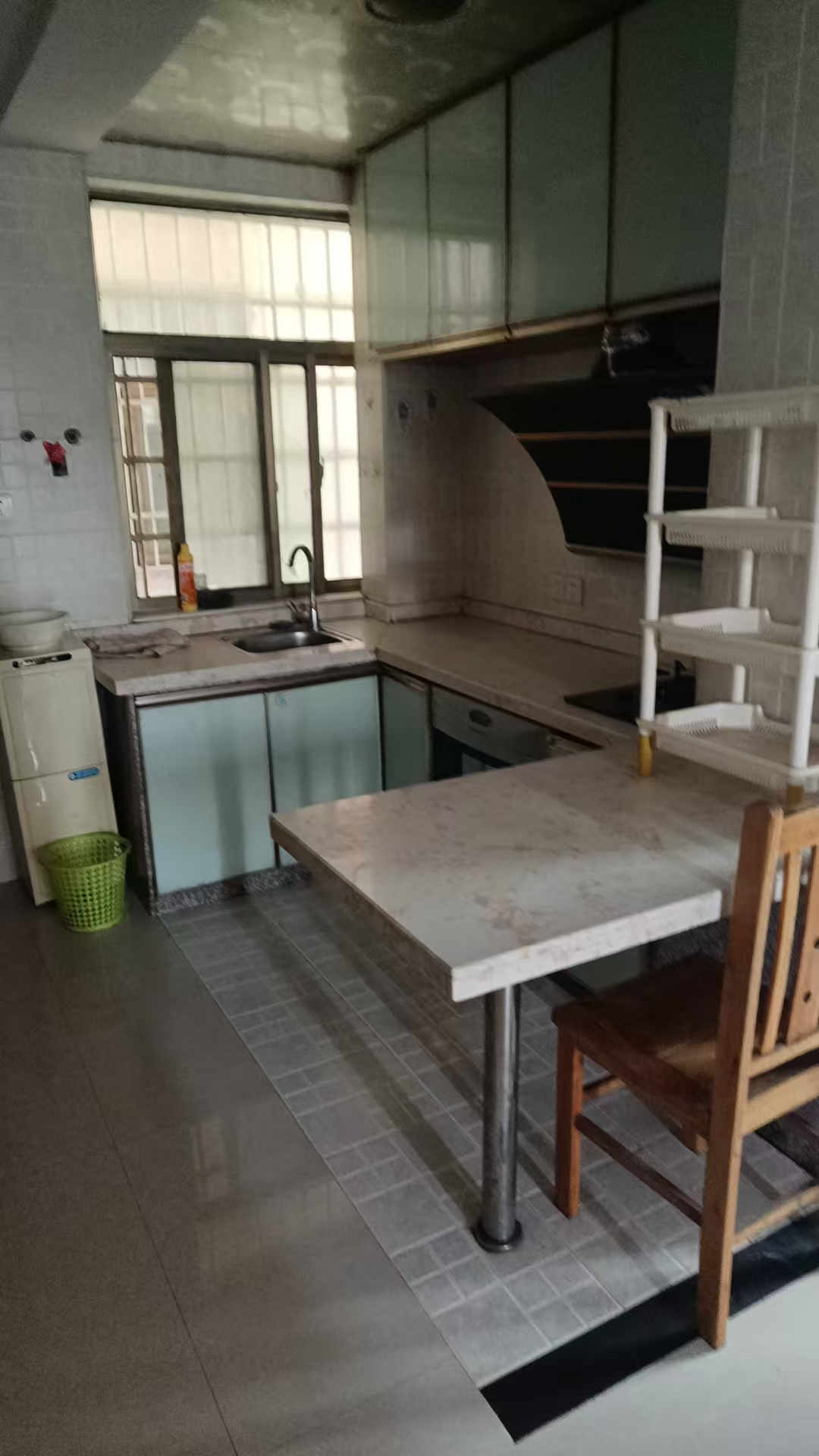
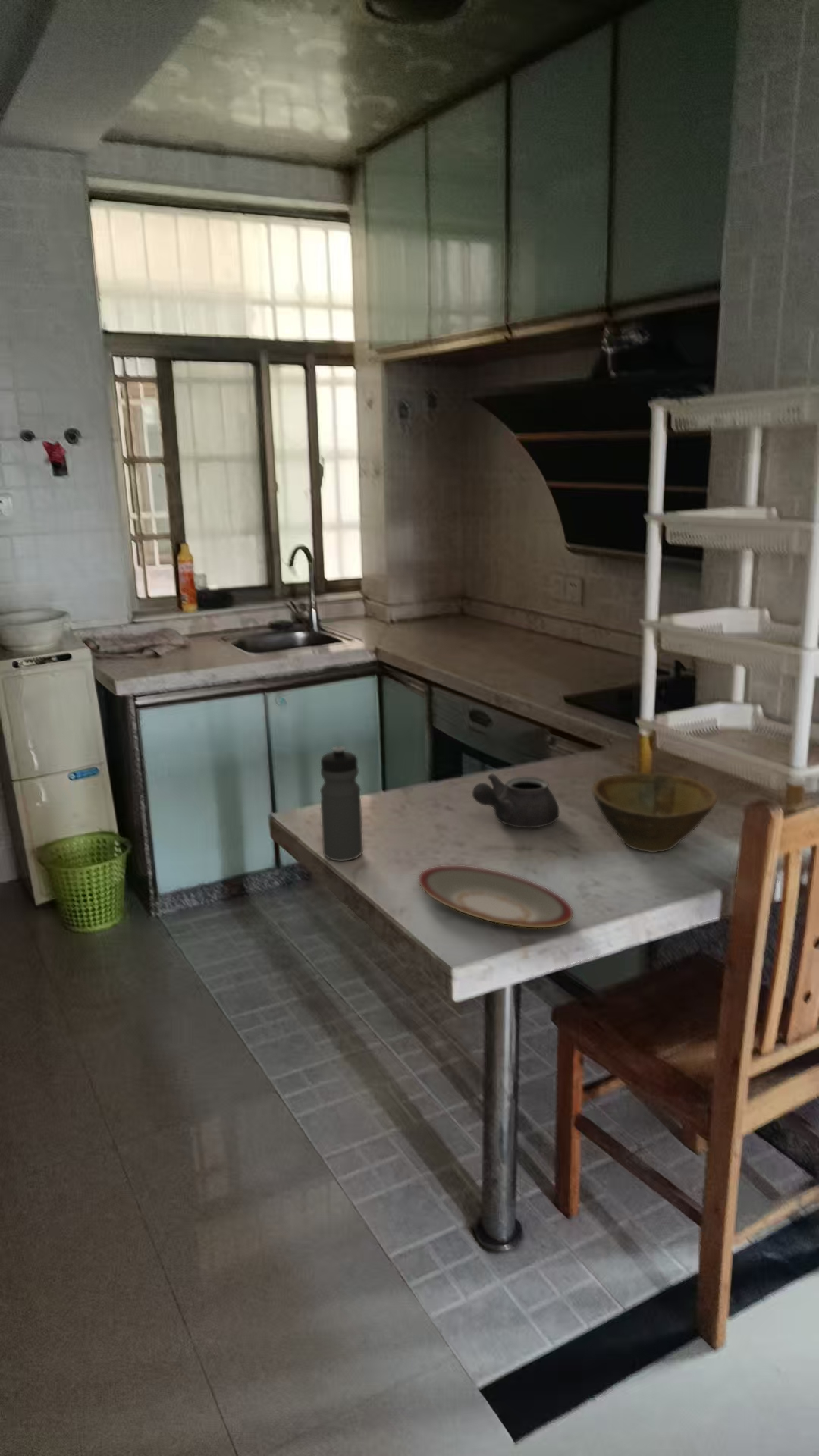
+ bowl (652, 816)
+ plate (492, 900)
+ water bottle (340, 802)
+ teapot (510, 799)
